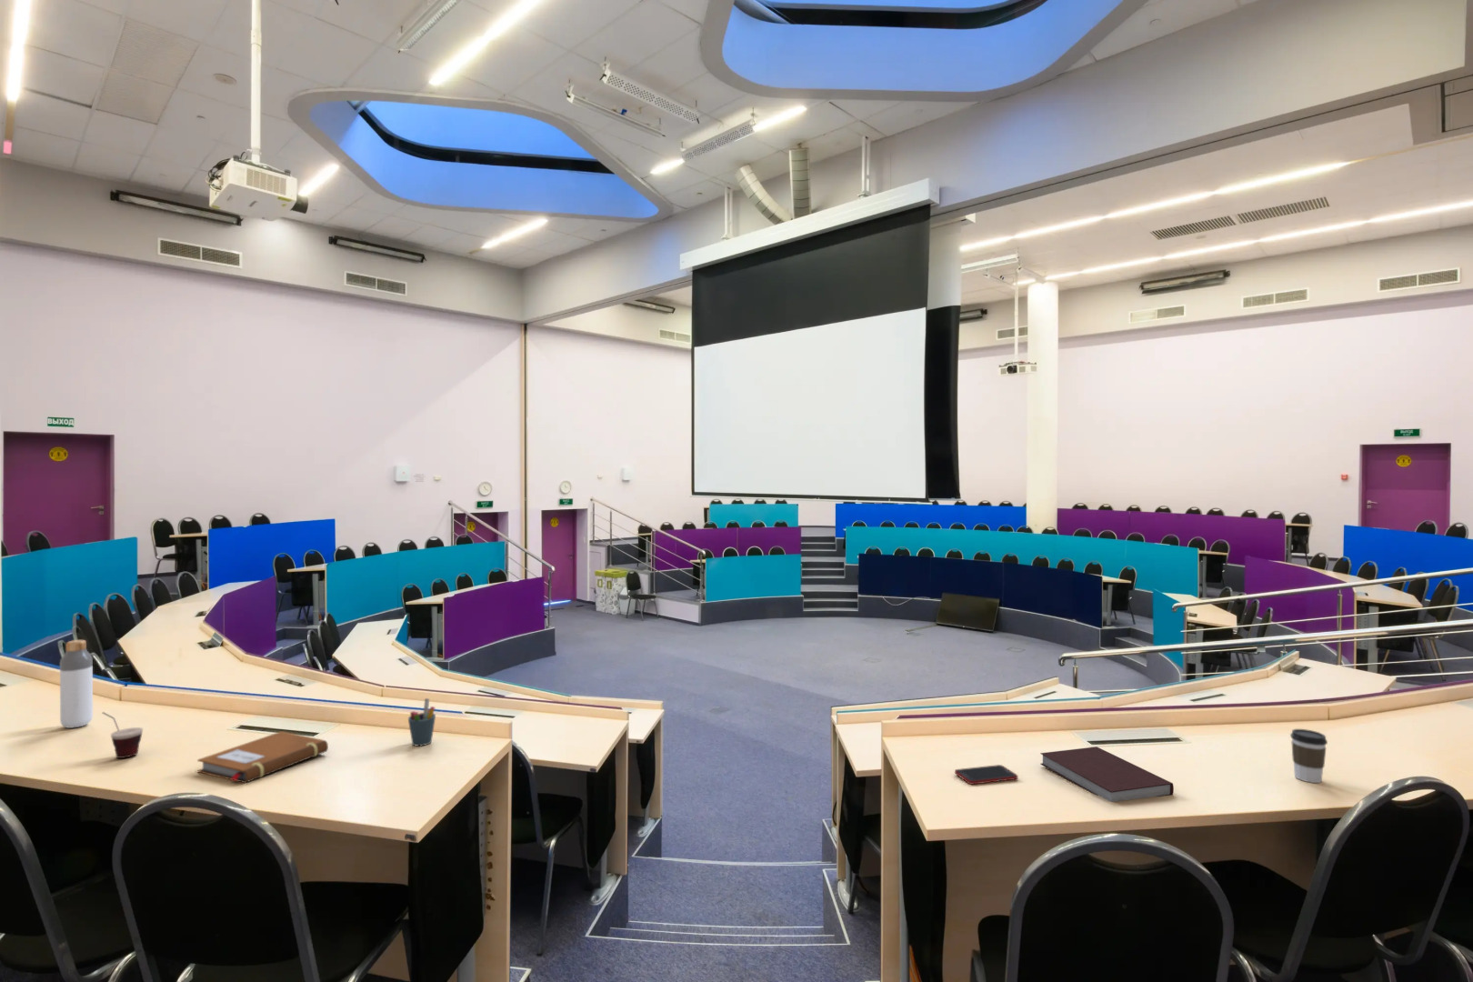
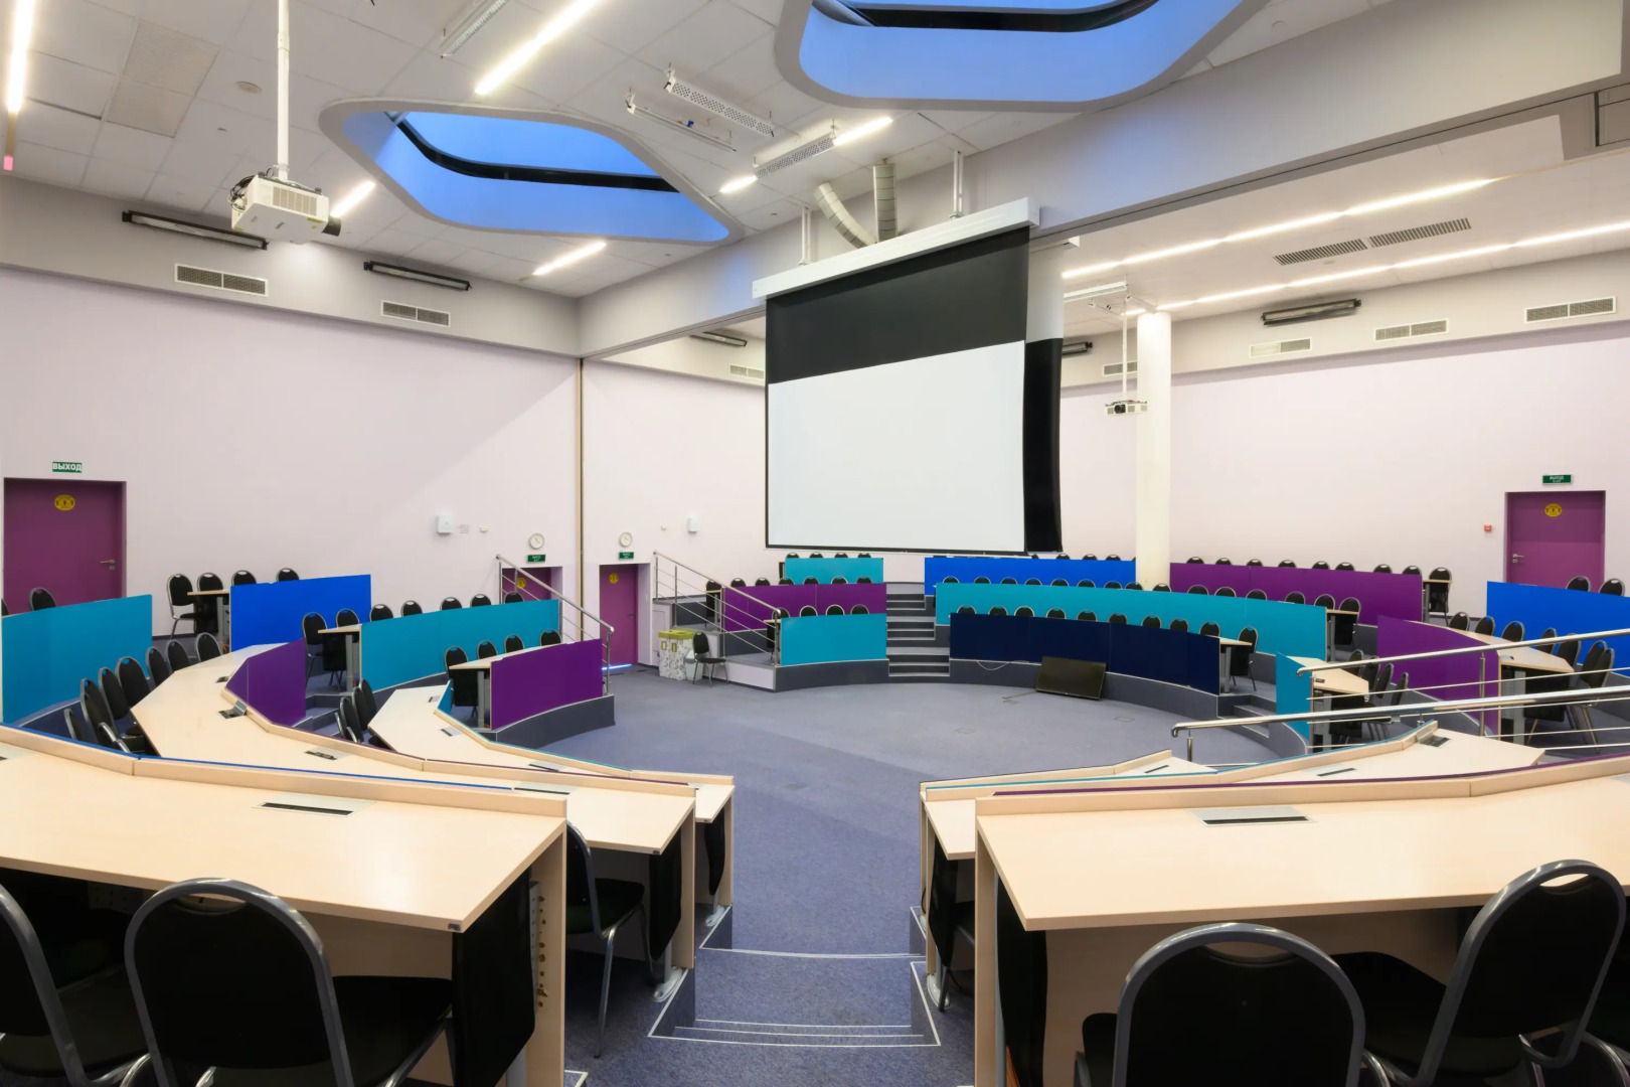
- bottle (77, 683)
- cup (119, 734)
- pen holder (422, 722)
- coffee cup (1308, 755)
- notebook (1103, 773)
- cell phone (985, 774)
- notebook (263, 756)
